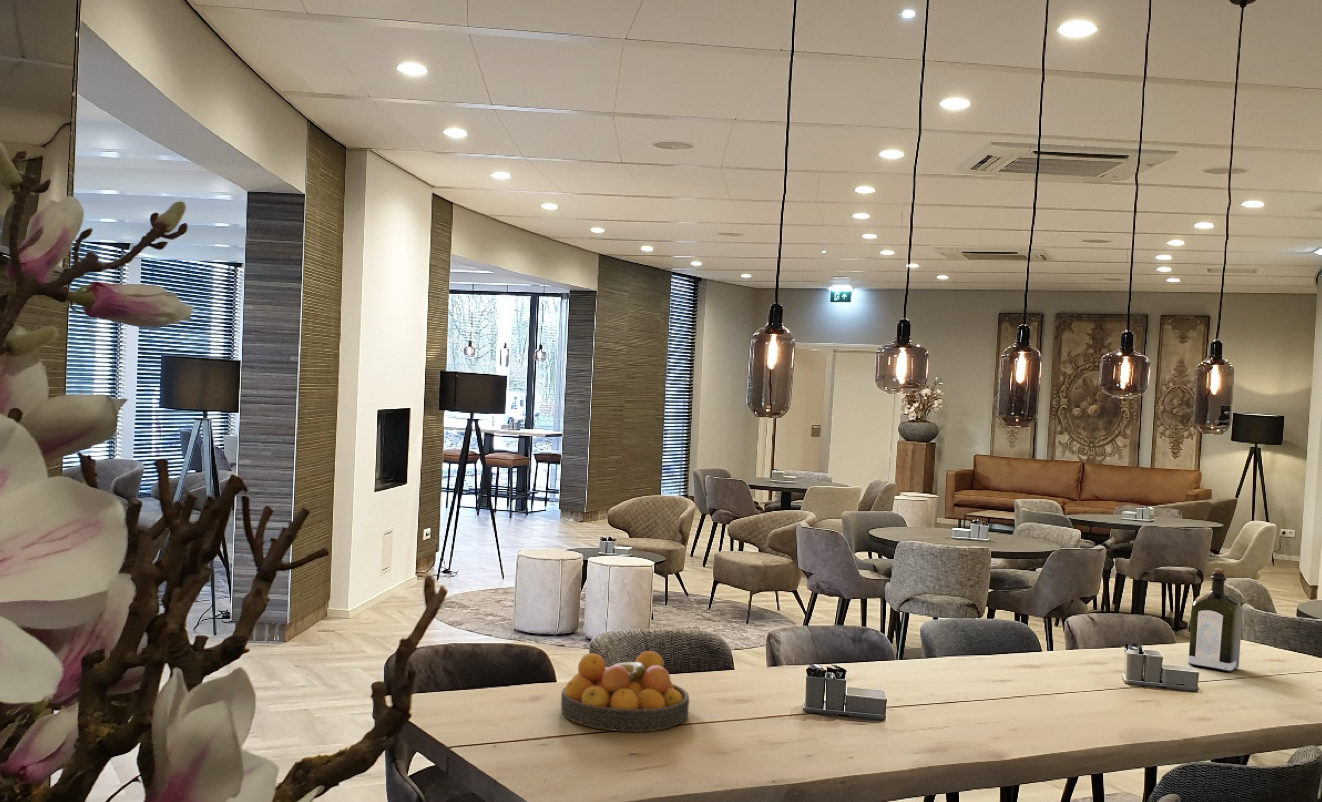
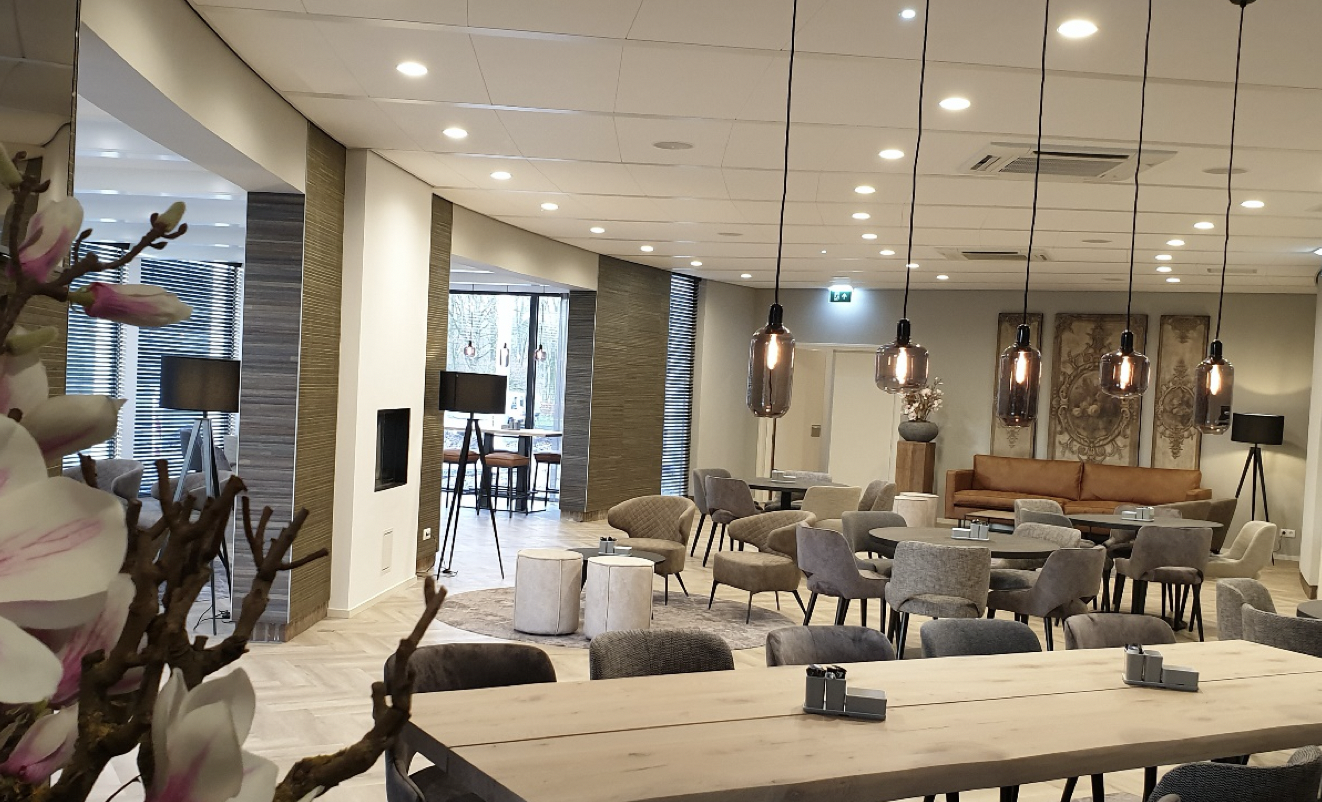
- liquor (1216, 617)
- fruit bowl (625, 684)
